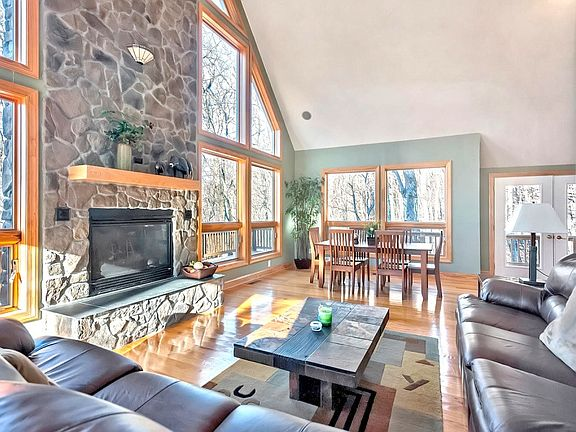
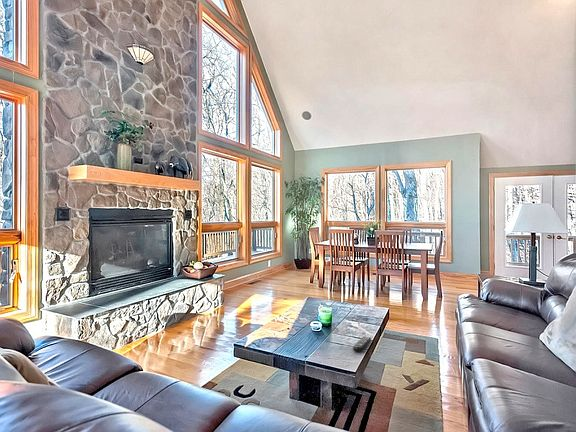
+ remote control (362, 343)
